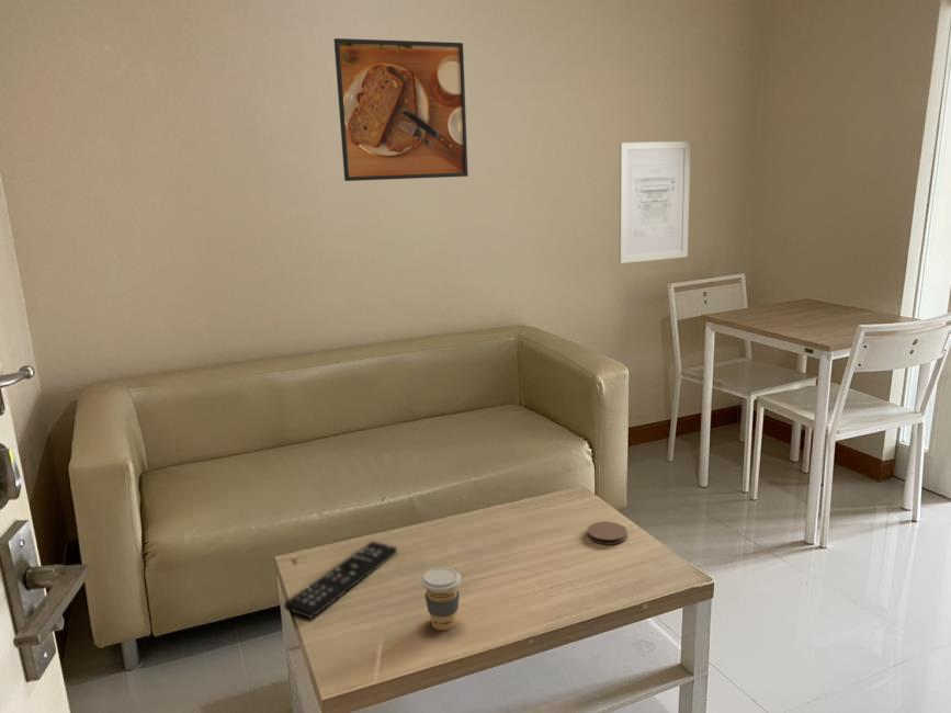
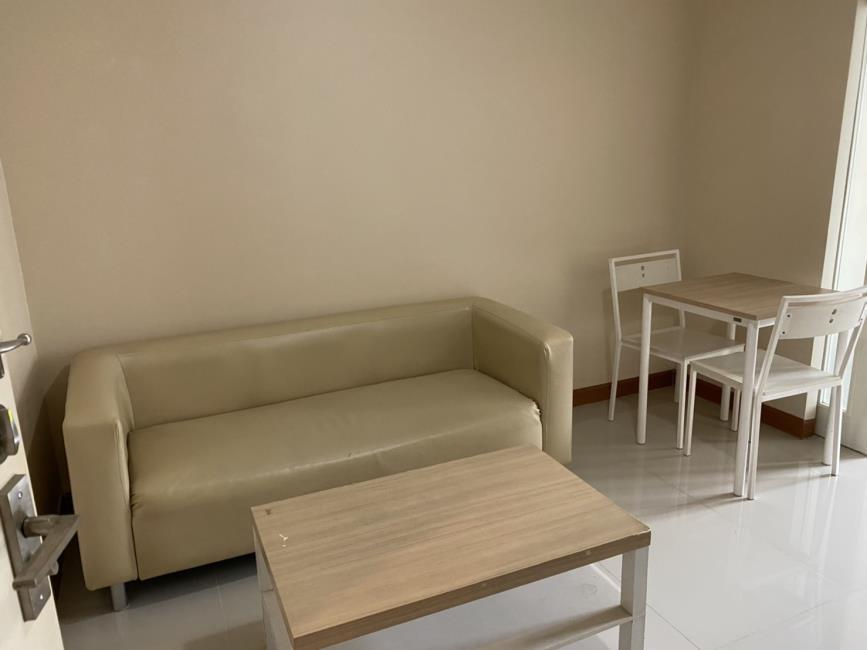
- coffee cup (442, 599)
- wall art (655, 202)
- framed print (404, 111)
- remote control (344, 575)
- coaster (607, 532)
